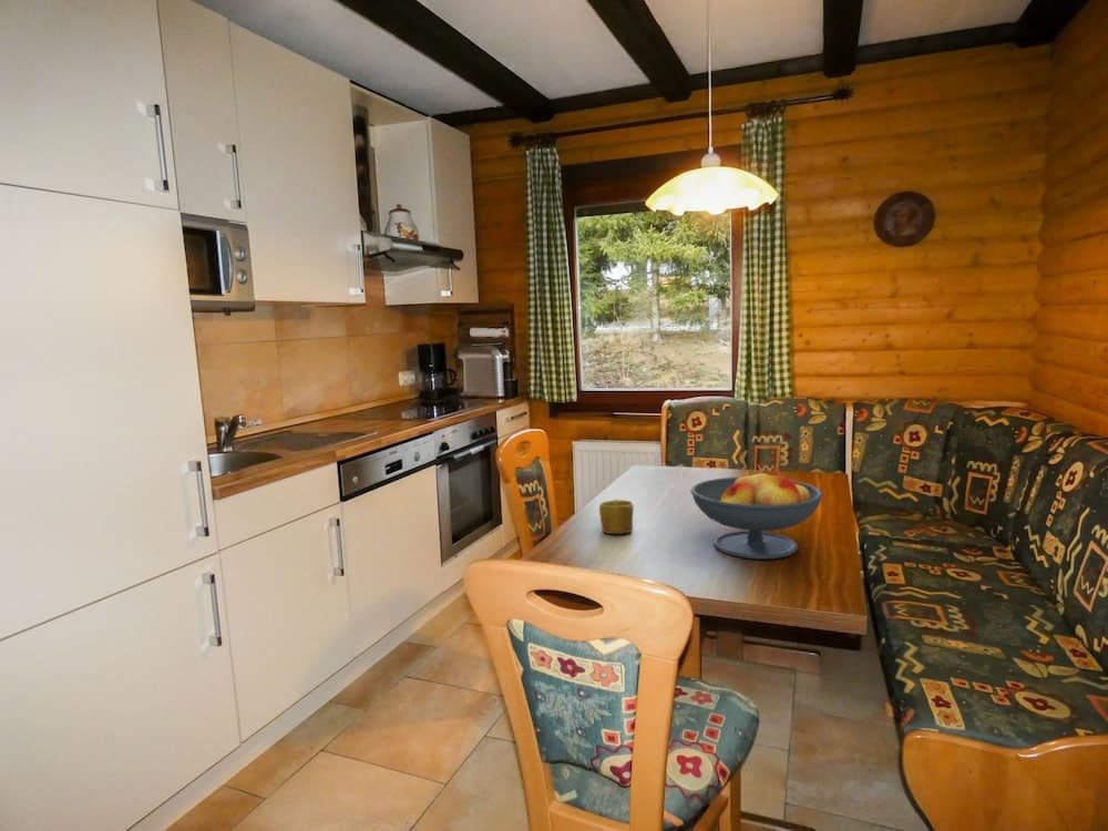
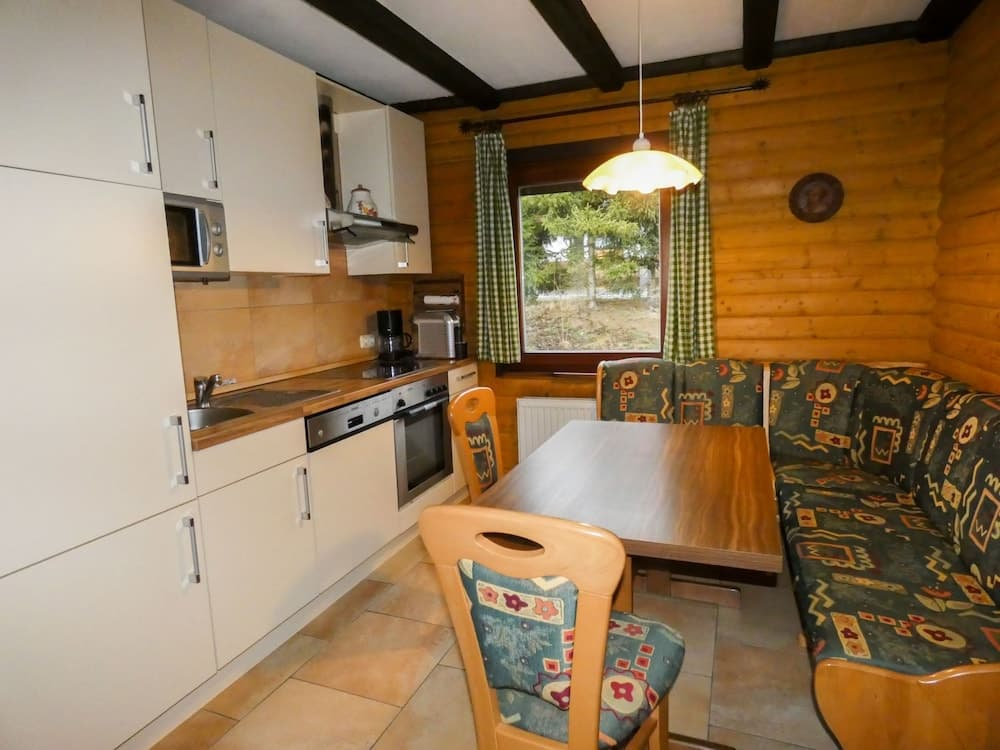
- fruit bowl (755, 507)
- mug (617, 514)
